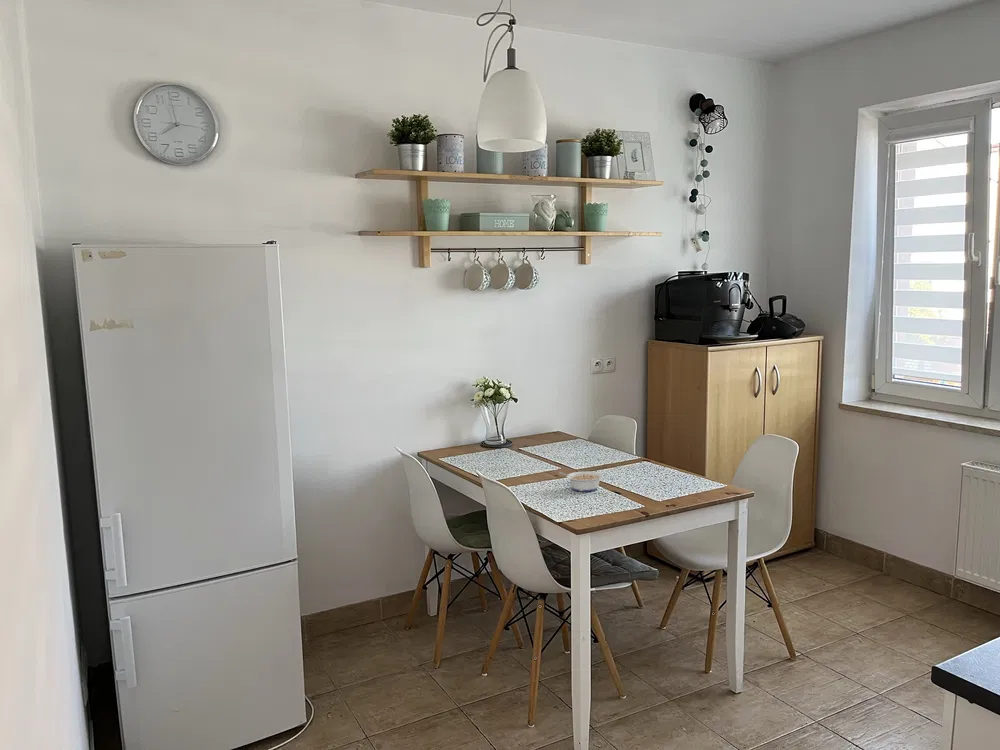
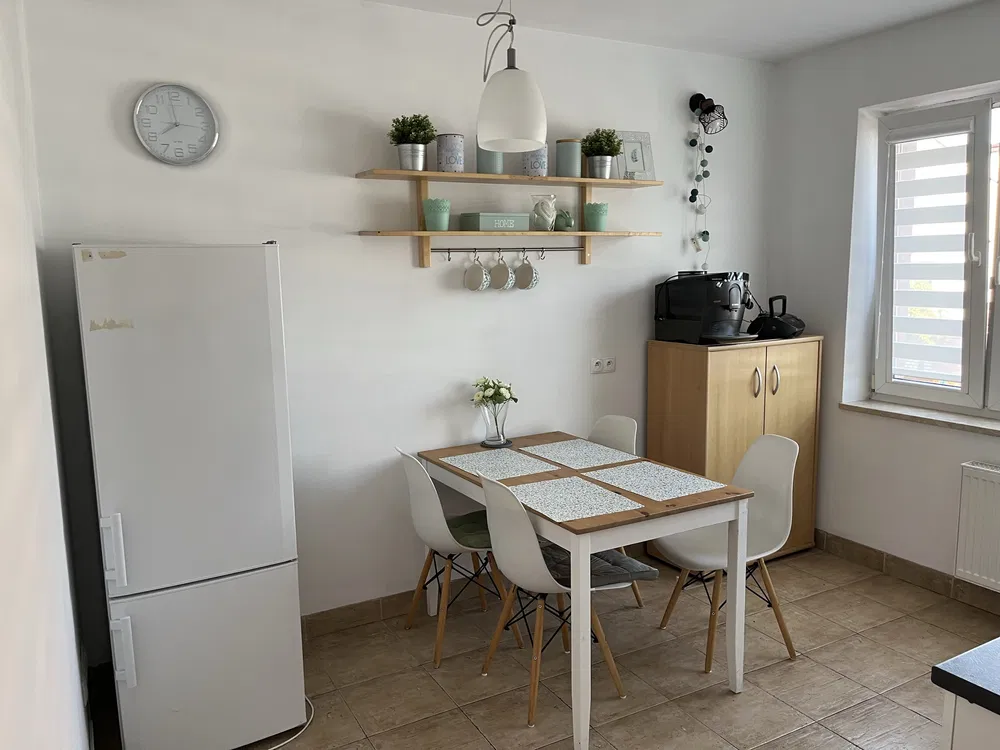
- legume (583, 480)
